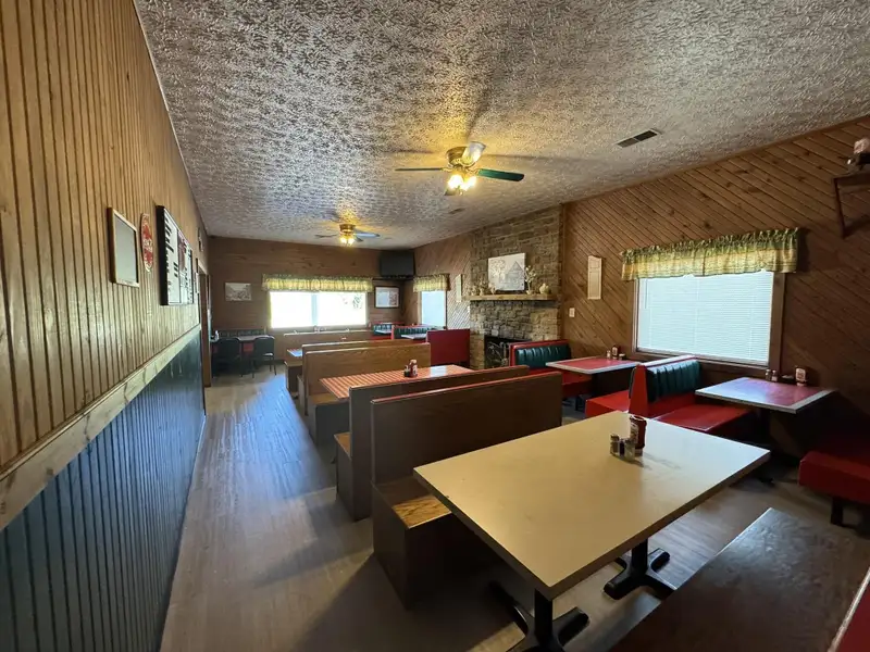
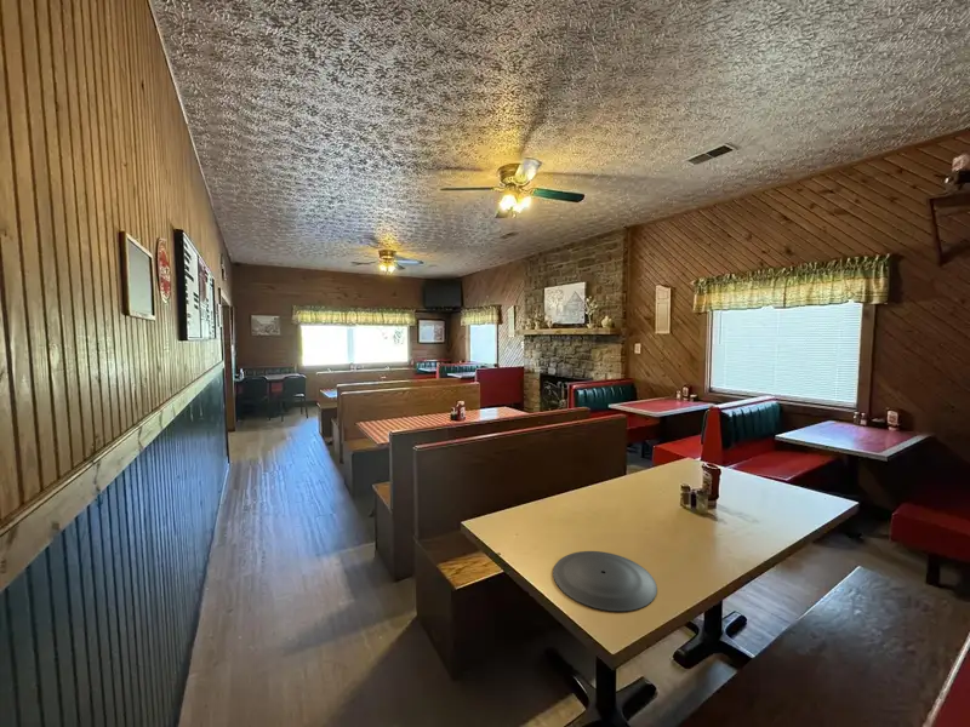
+ plate (603, 574)
